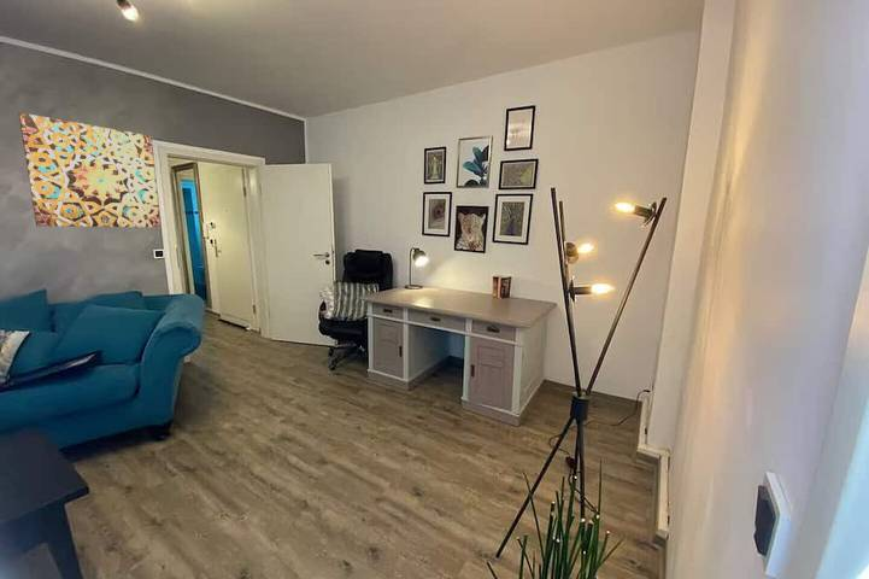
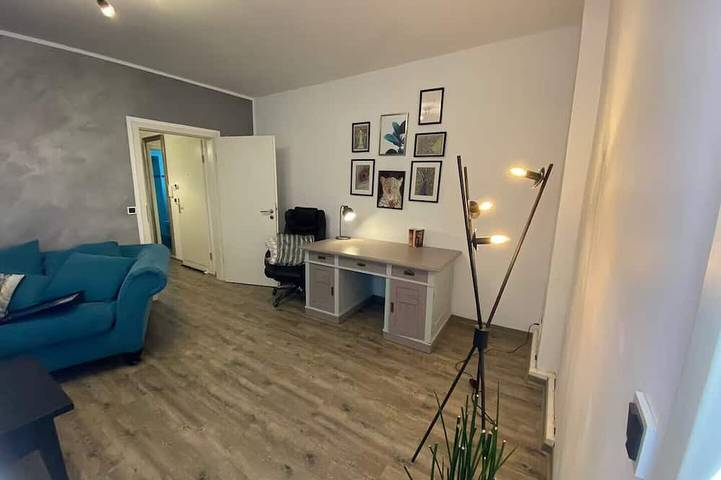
- wall art (98, 177)
